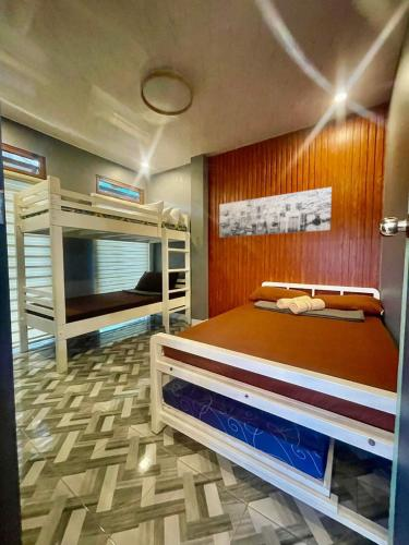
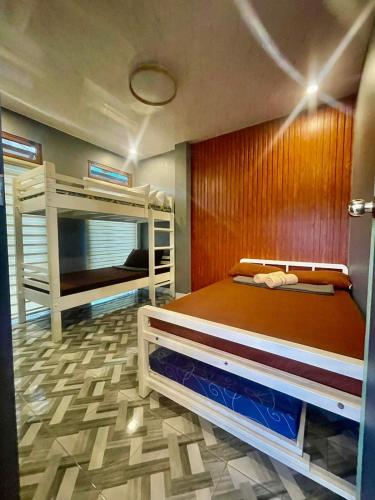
- wall art (267, 215)
